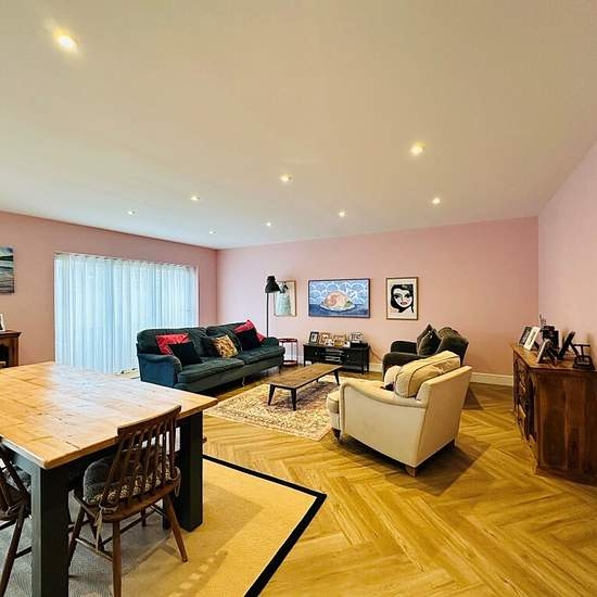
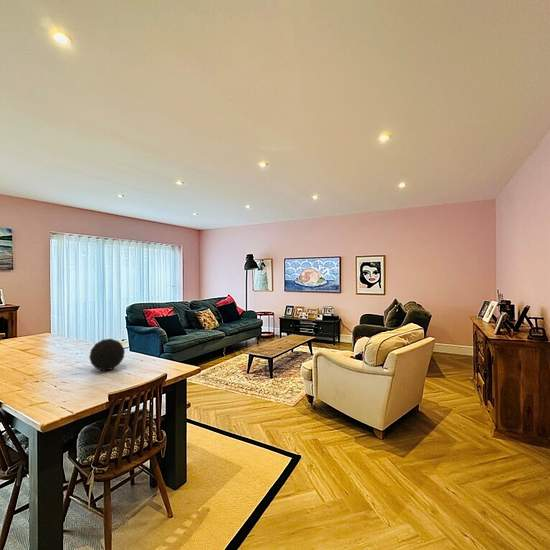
+ decorative orb (107, 354)
